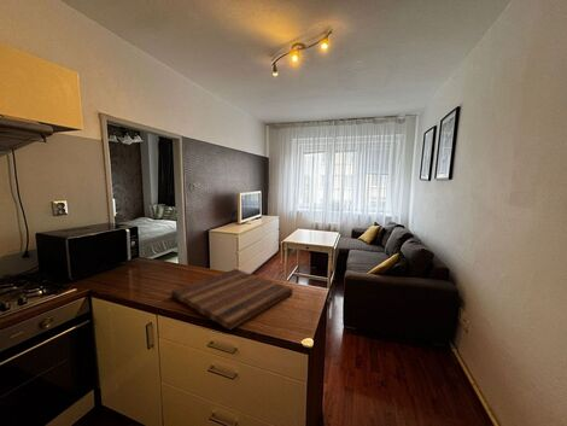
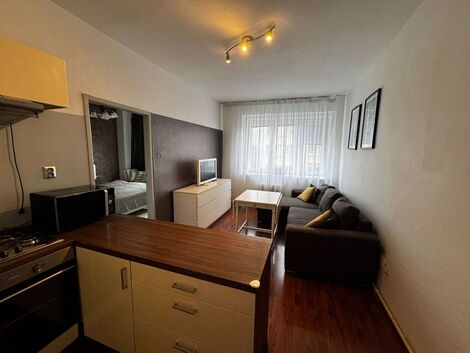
- cutting board (233, 291)
